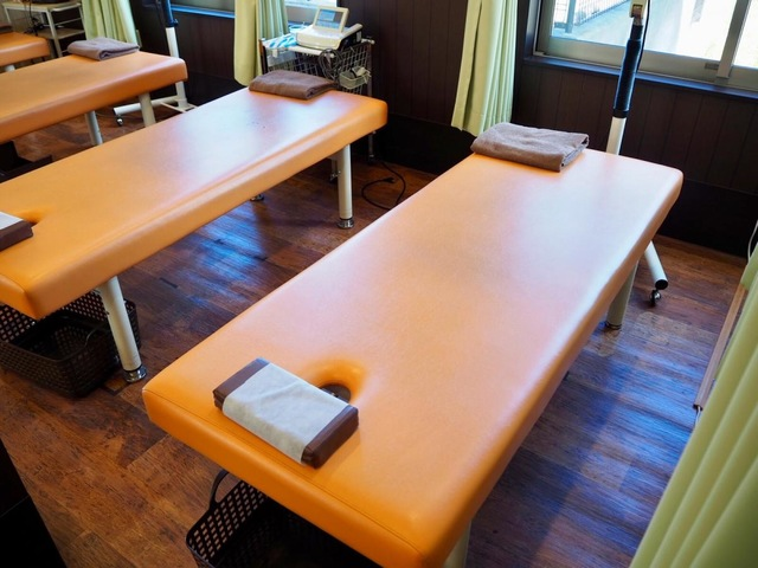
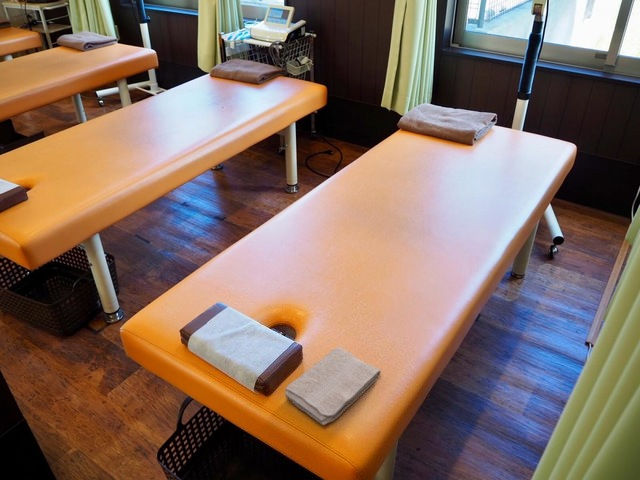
+ washcloth (332, 382)
